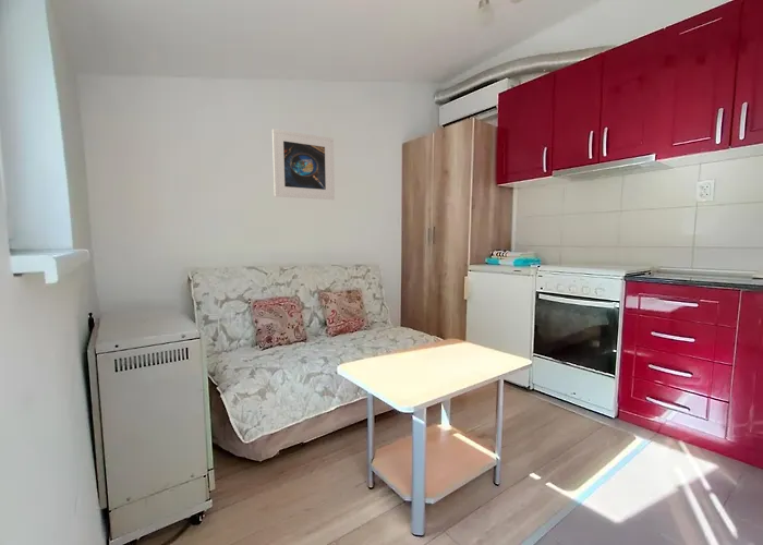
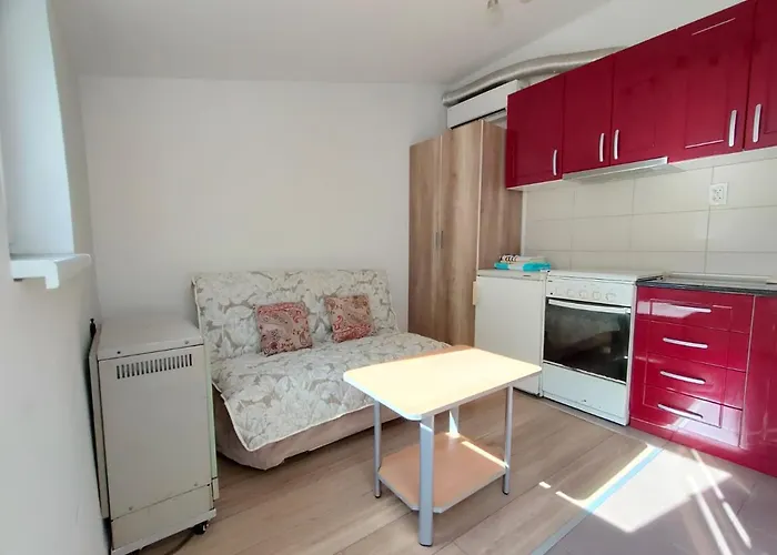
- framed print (304, 166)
